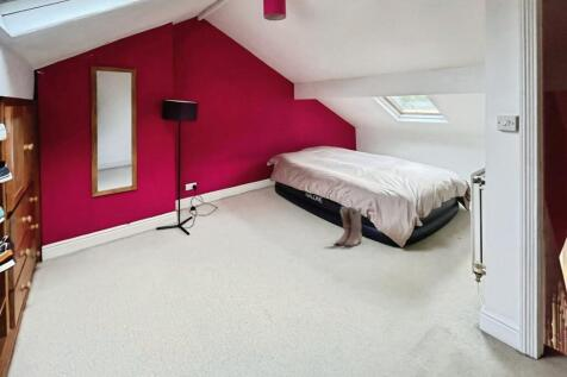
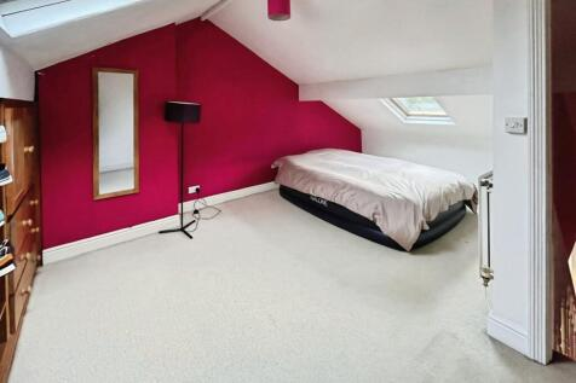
- boots (348, 225)
